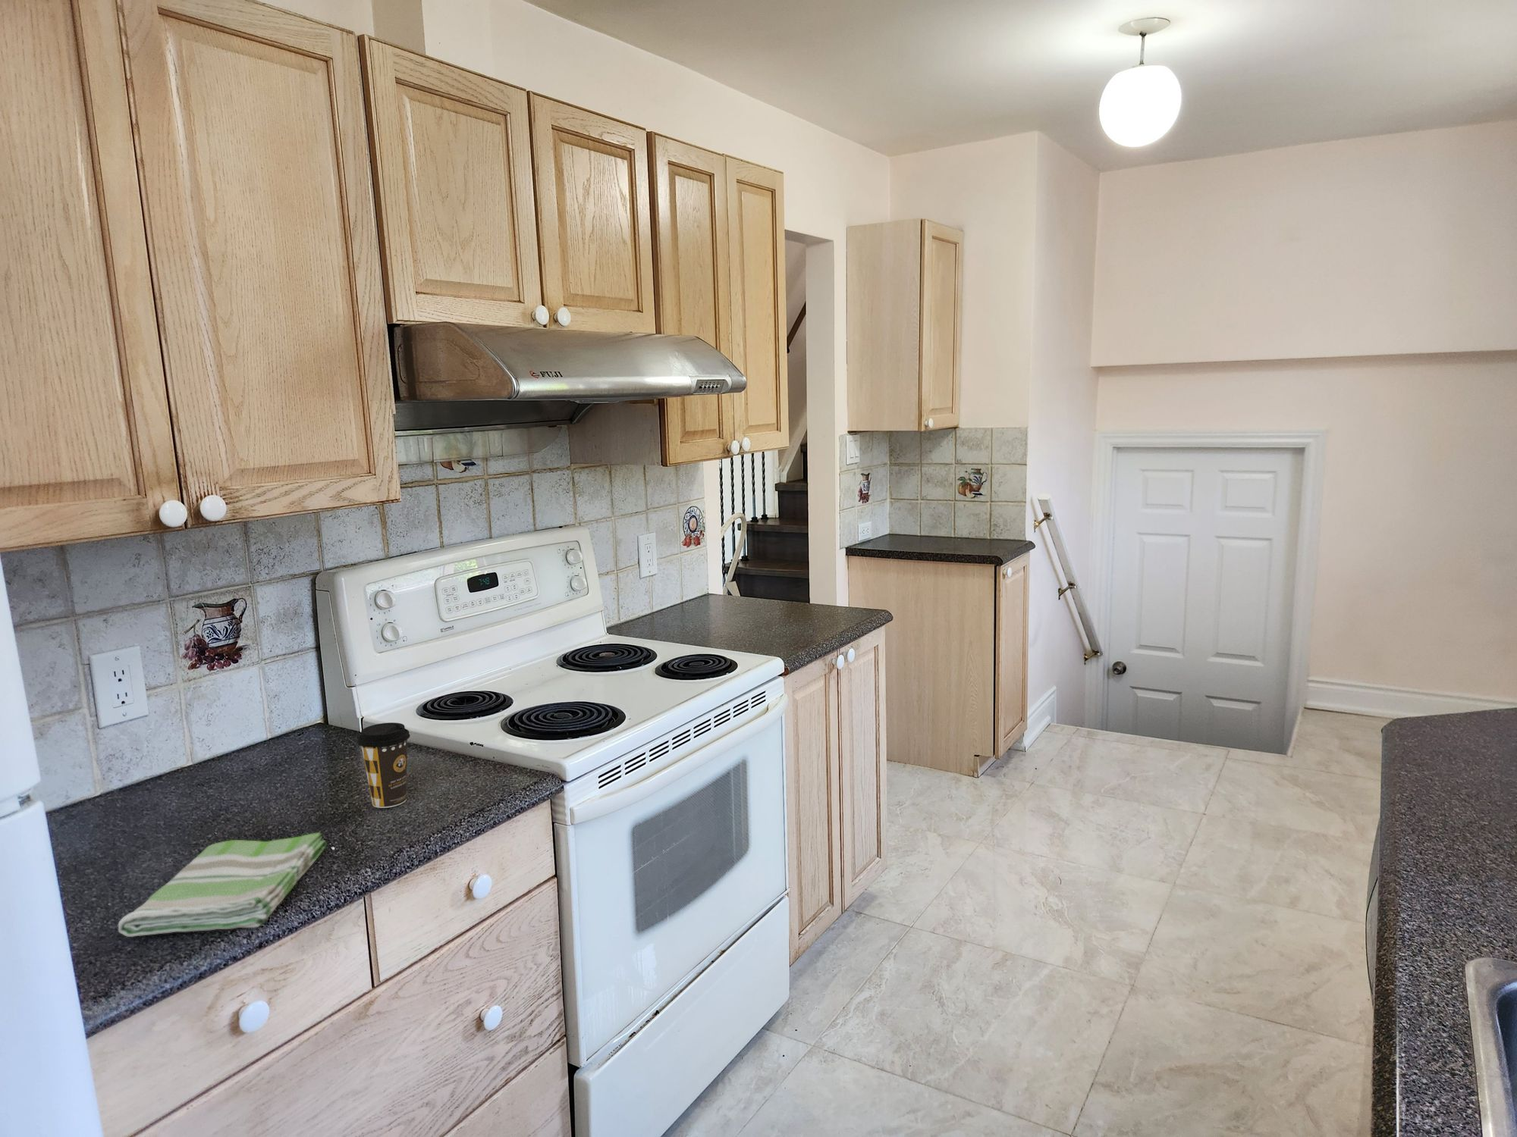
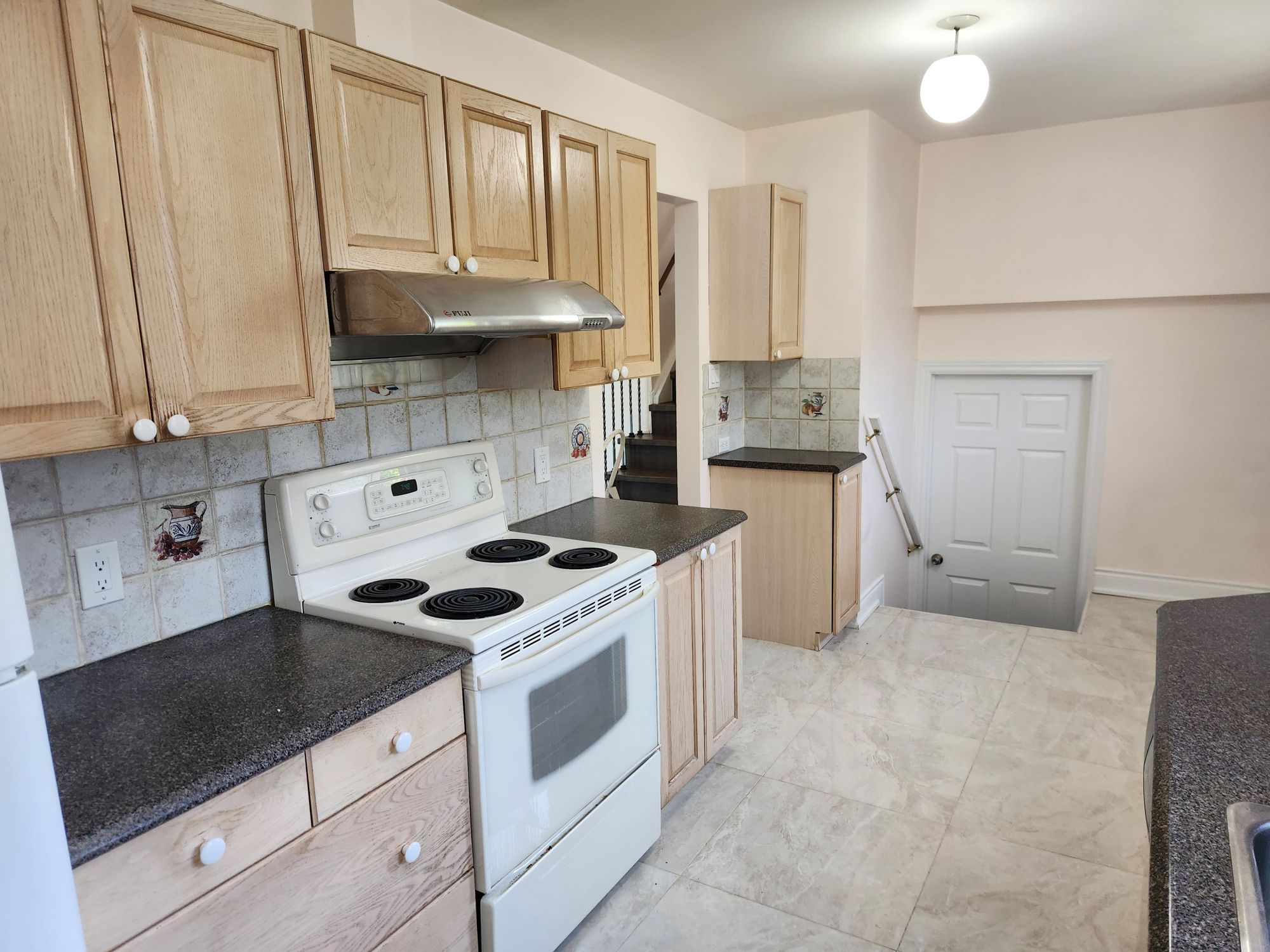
- coffee cup (386, 764)
- dish towel (231, 877)
